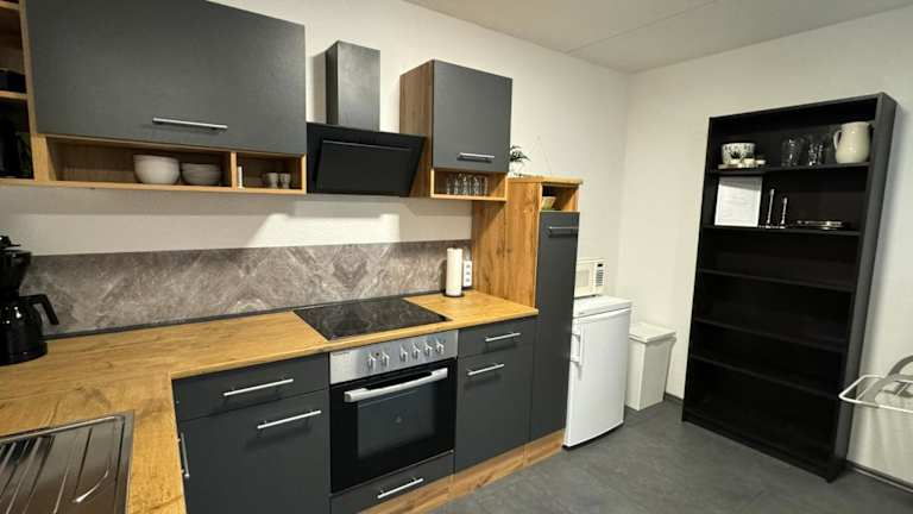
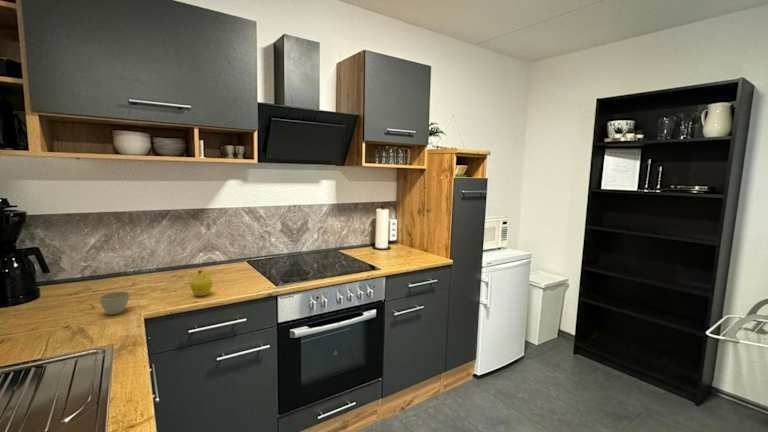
+ flower pot (115, 303)
+ fruit (201, 282)
